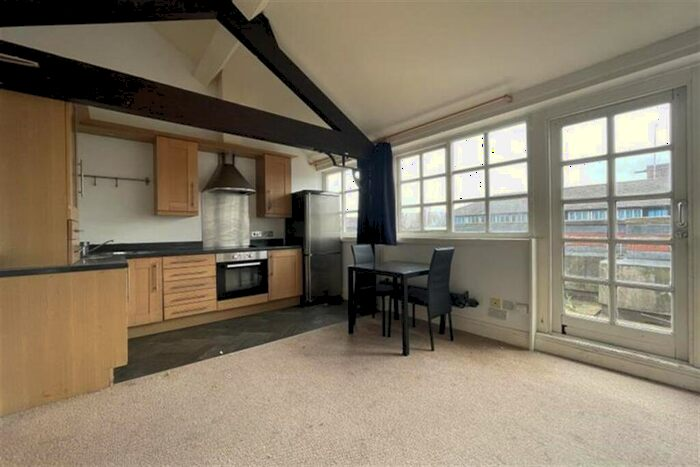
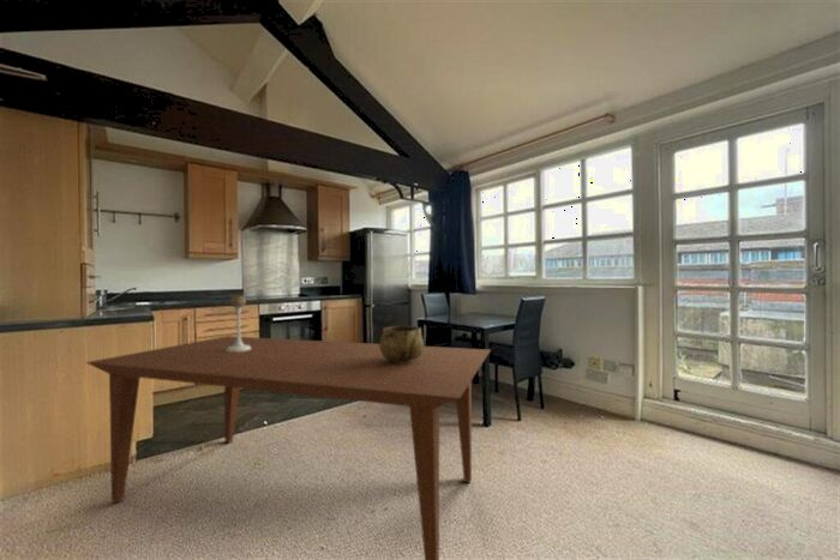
+ decorative bowl (402, 343)
+ dining table (304, 395)
+ candle holder (238, 321)
